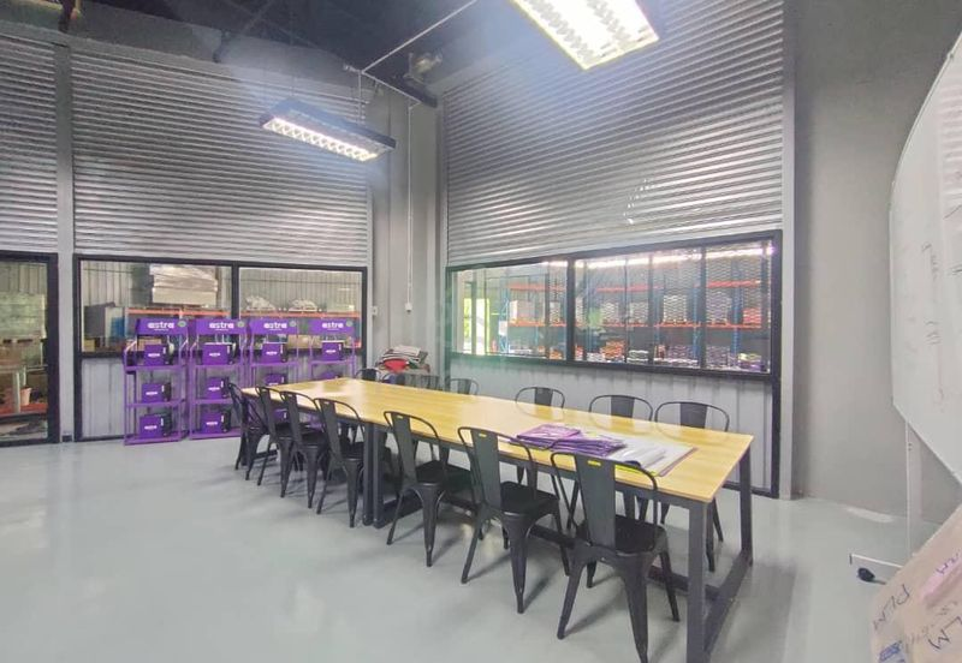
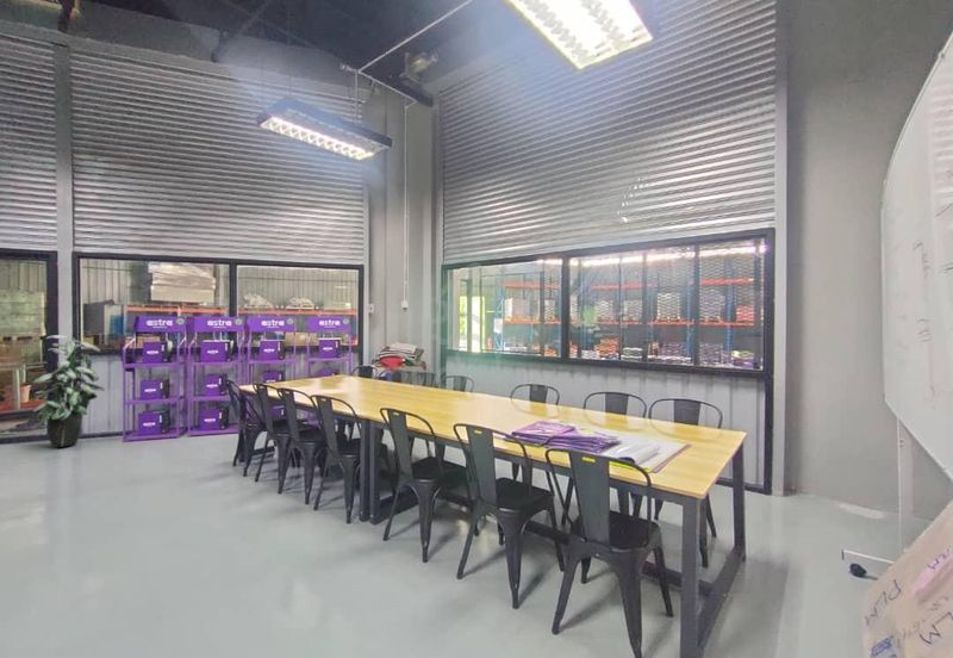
+ indoor plant (64, 390)
